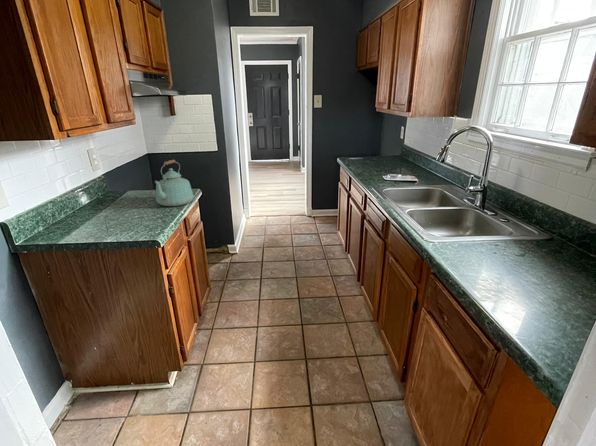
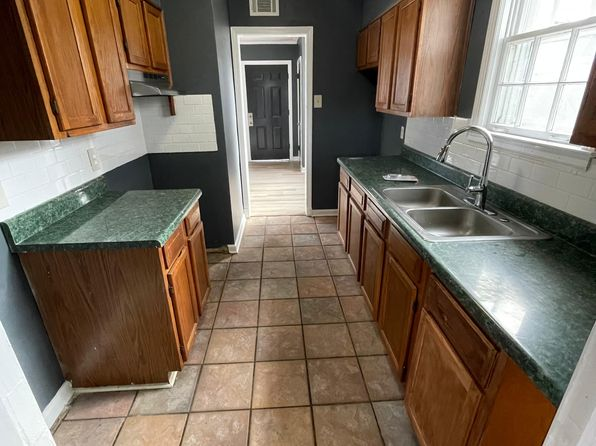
- kettle (170, 182)
